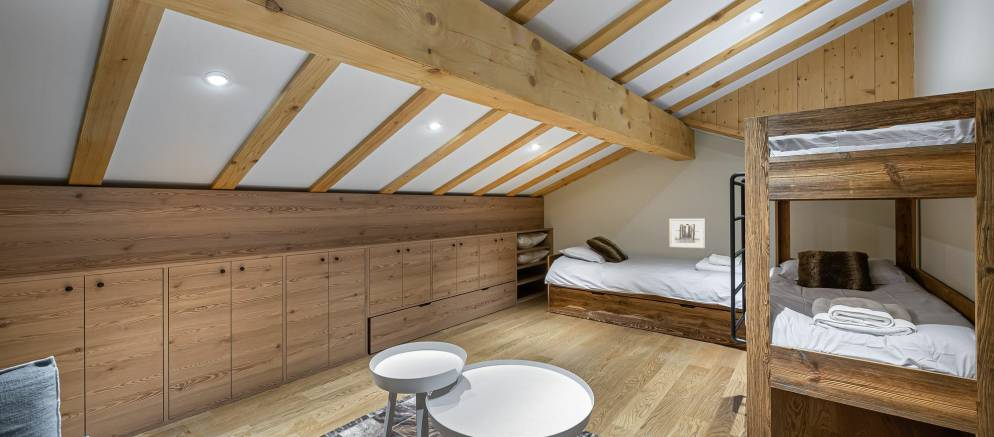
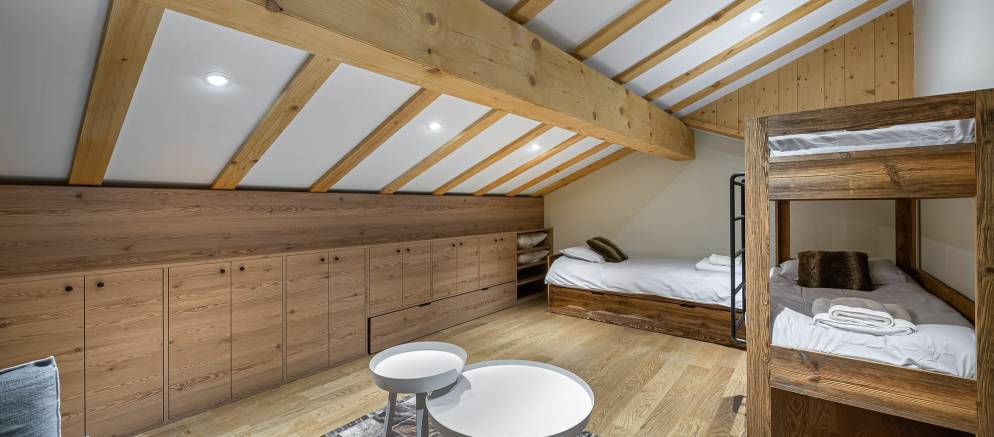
- wall art (687, 233)
